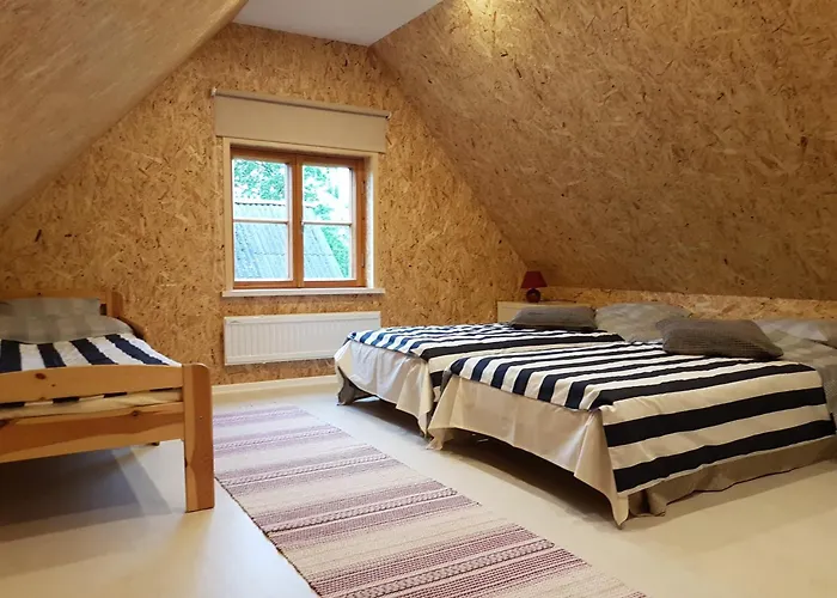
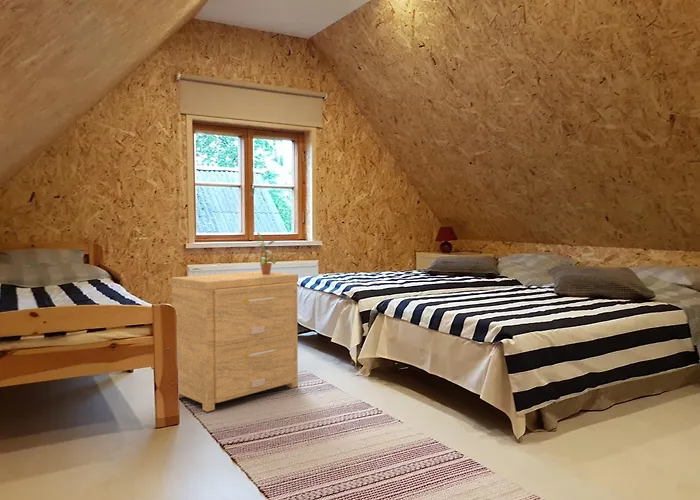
+ side table (240, 334)
+ potted plant (265, 252)
